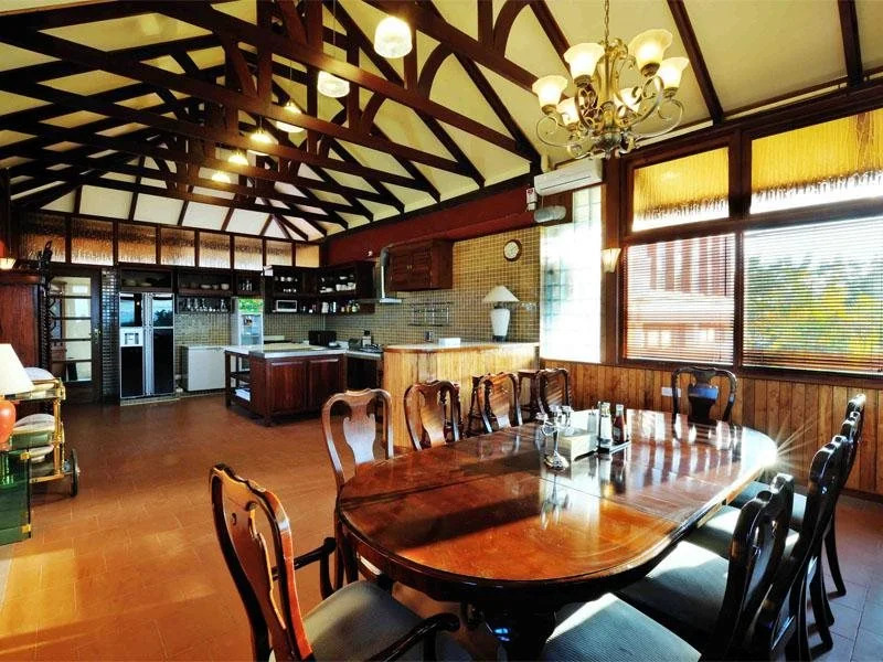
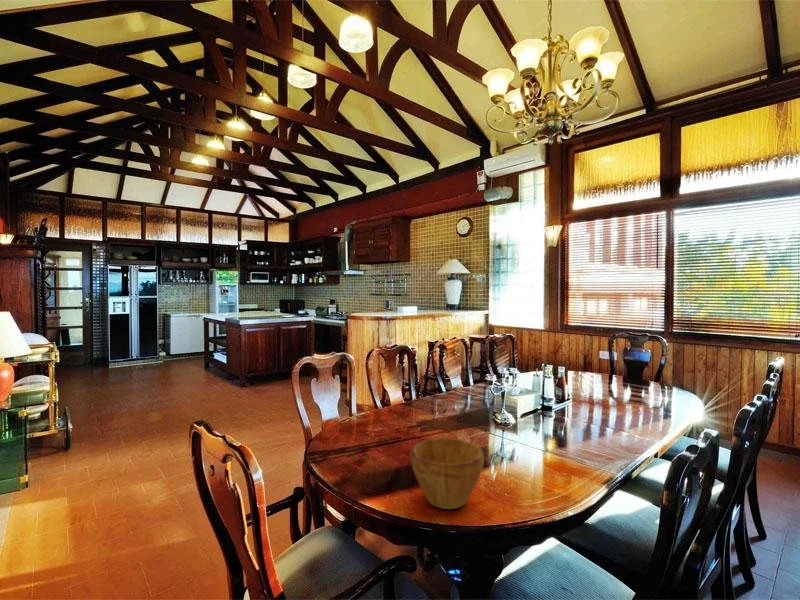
+ bowl (446, 474)
